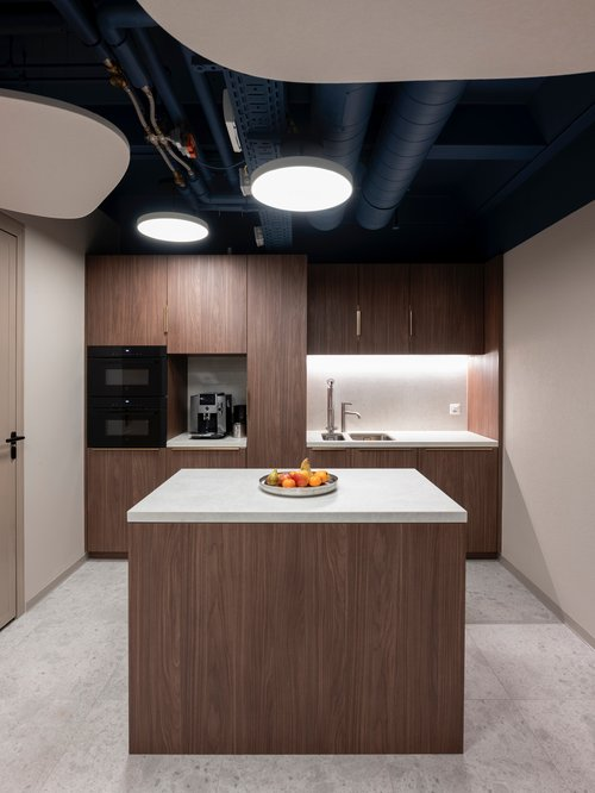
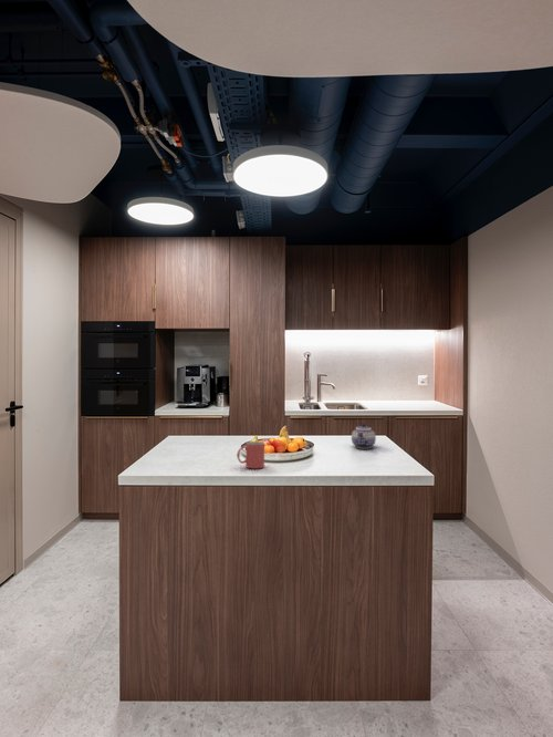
+ mug (250, 455)
+ teapot (363, 435)
